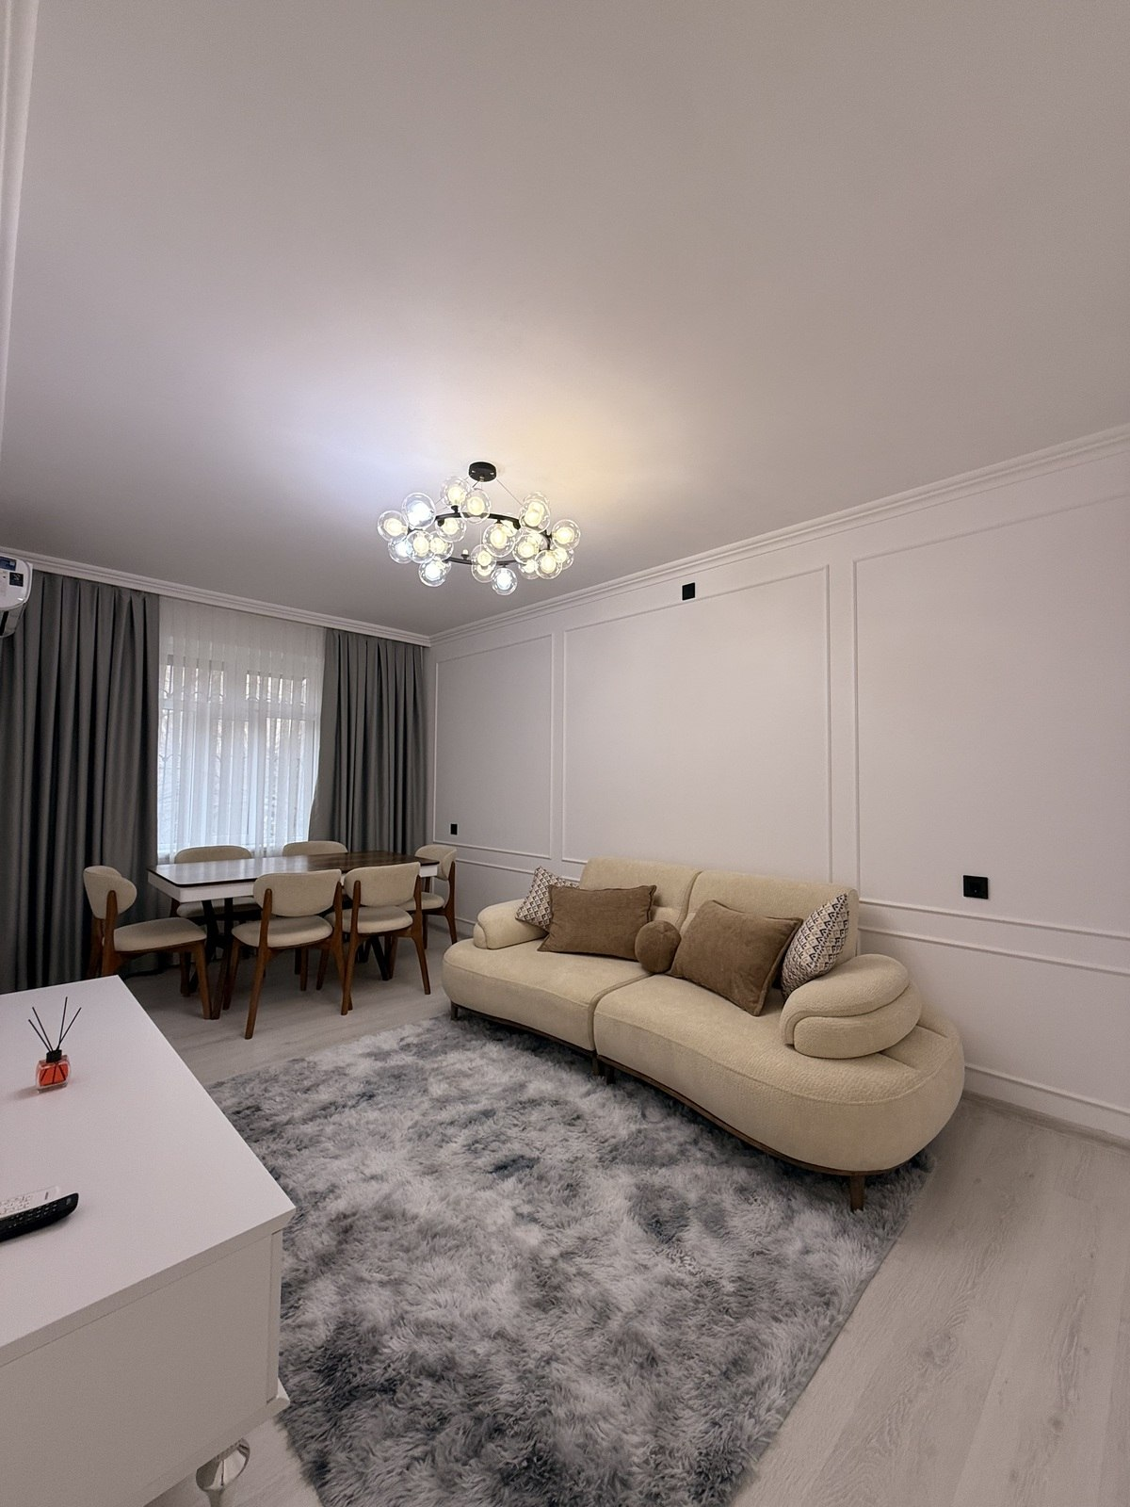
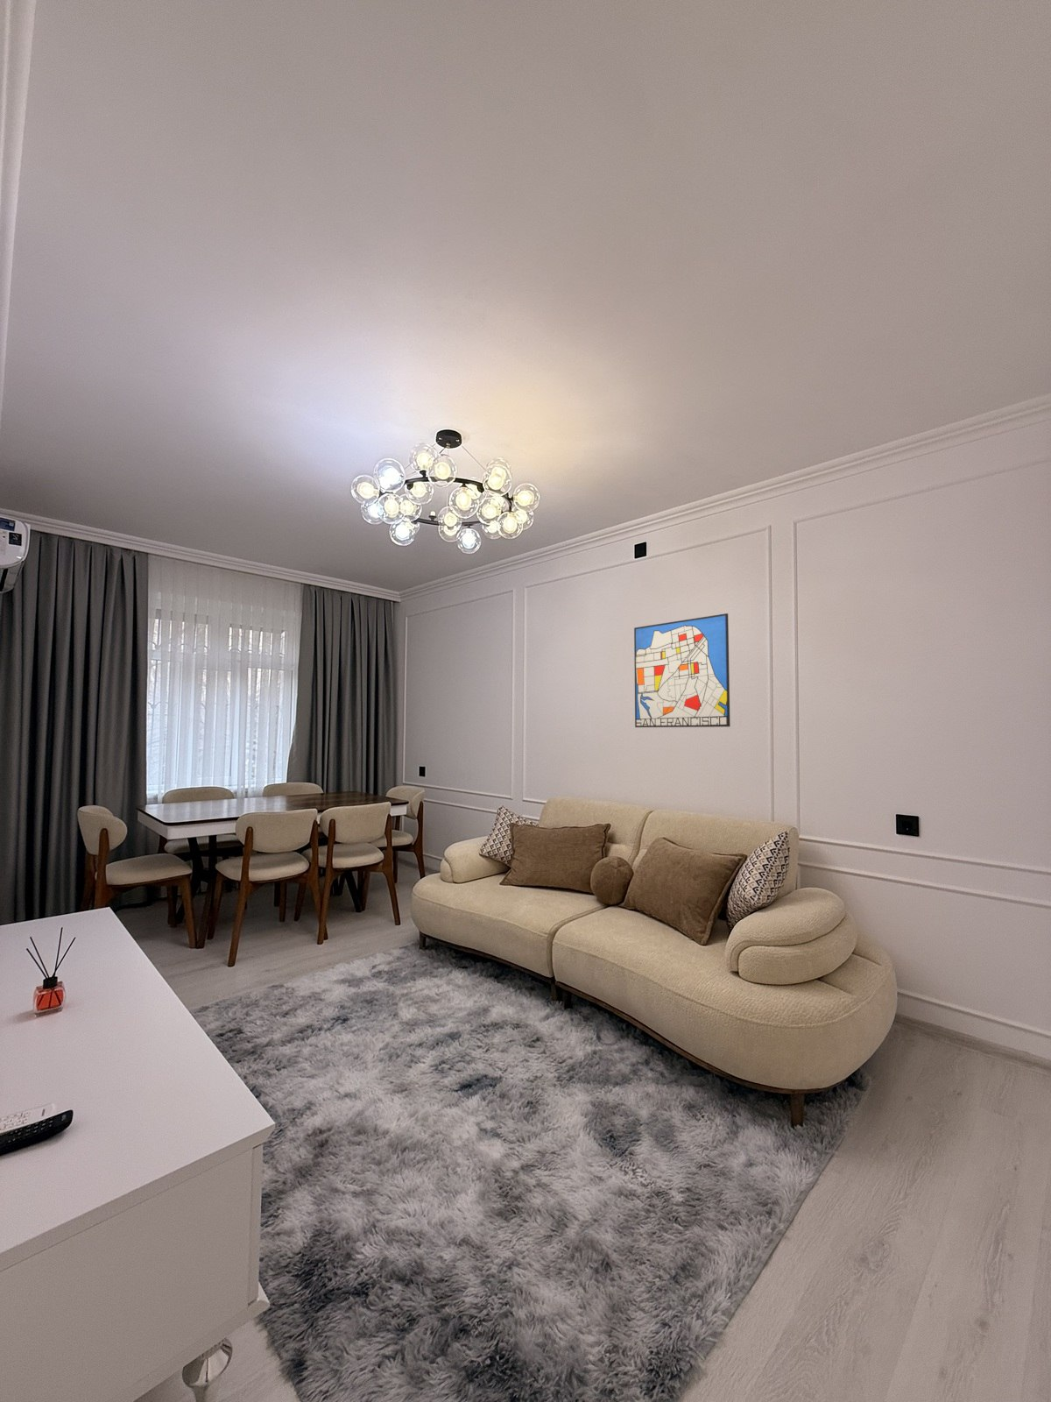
+ wall art (679, 673)
